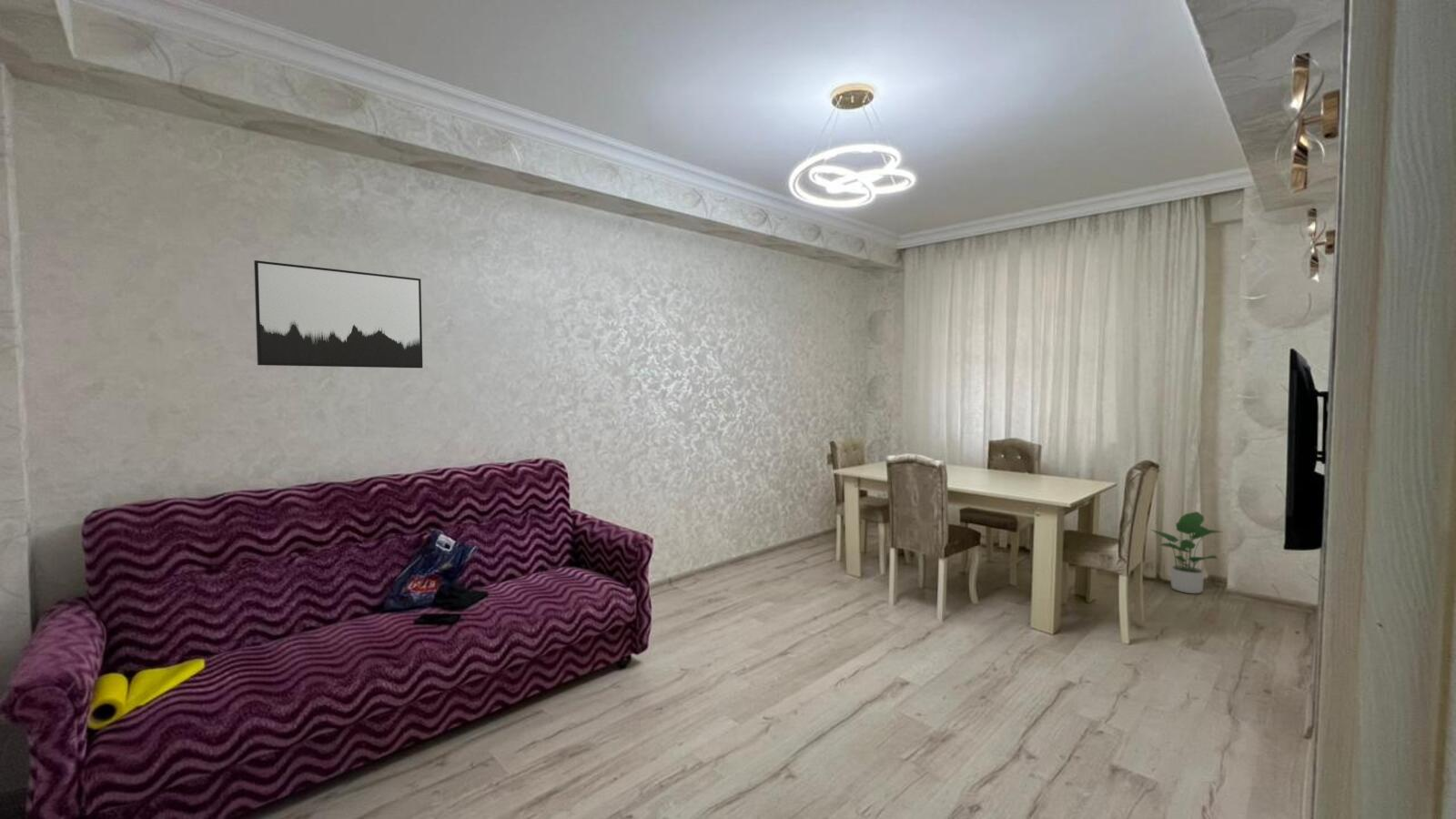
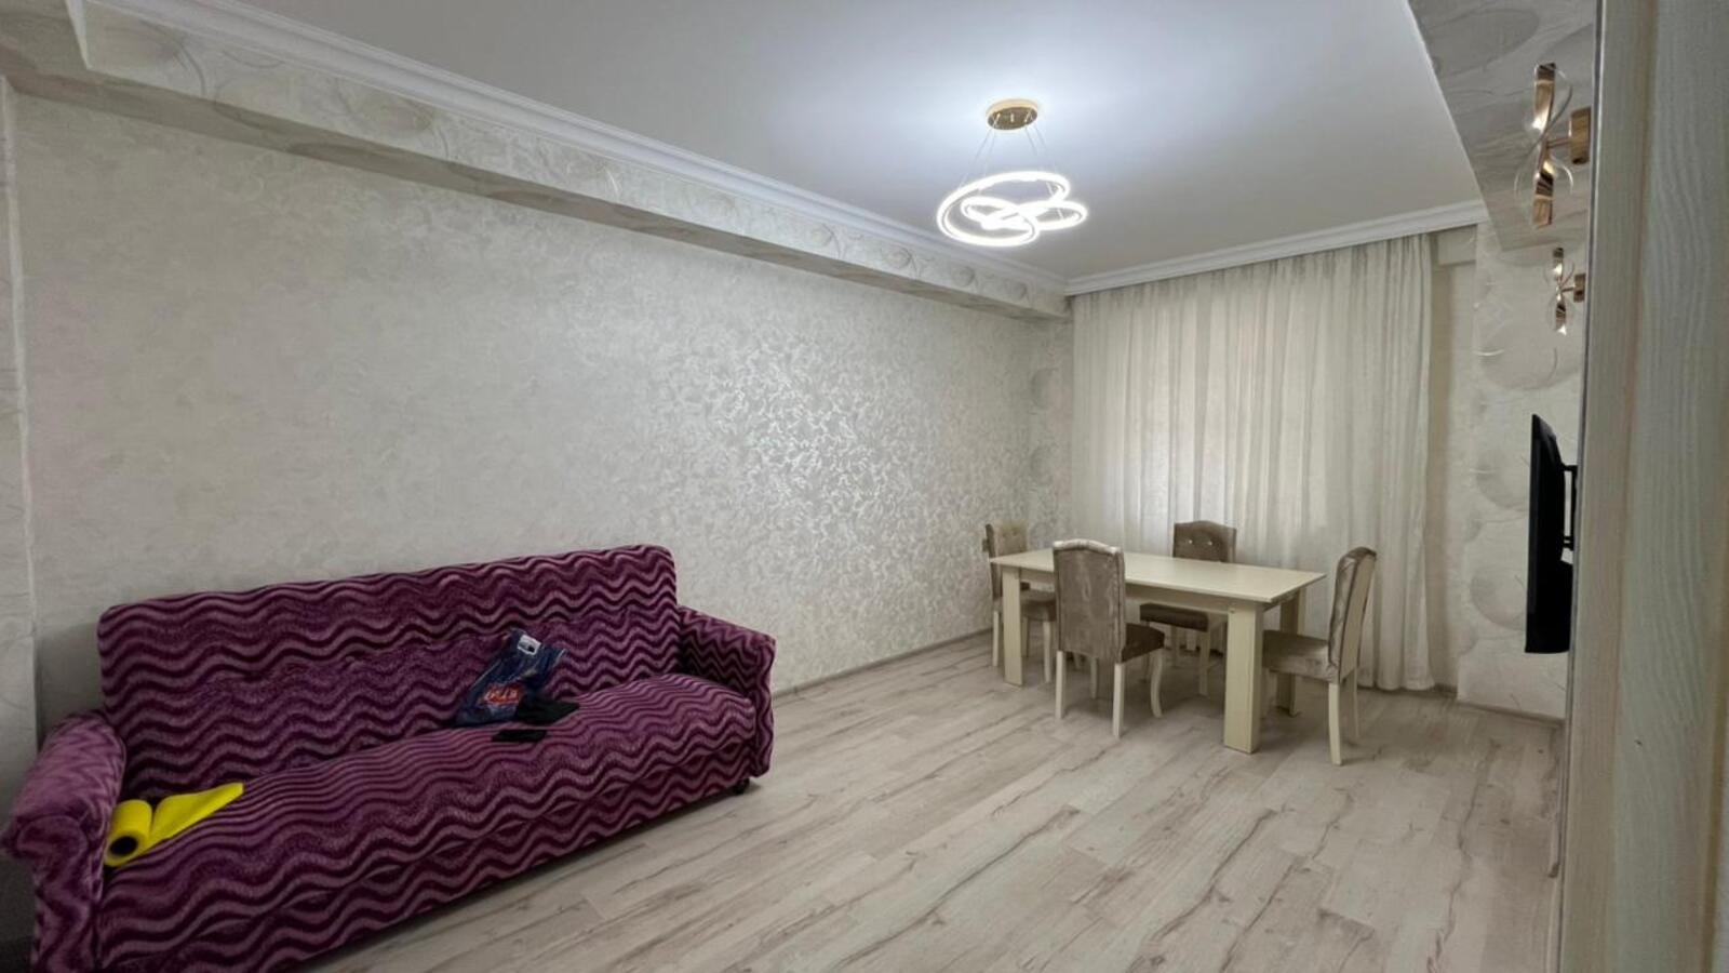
- wall art (345, 318)
- potted plant (1182, 551)
